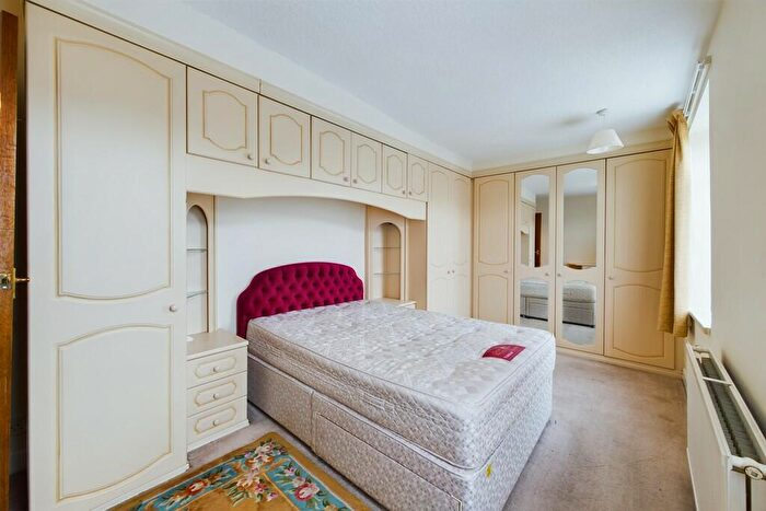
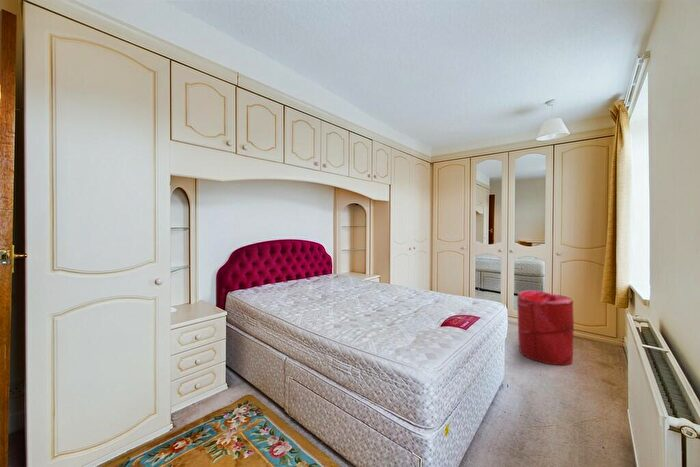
+ laundry hamper (543, 324)
